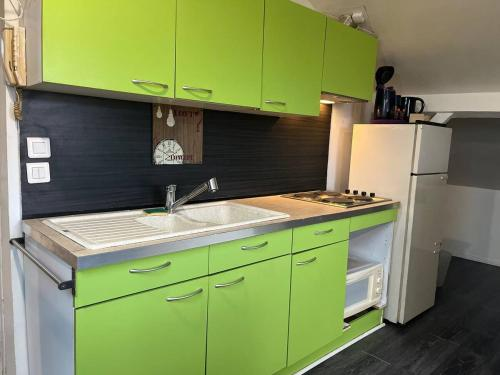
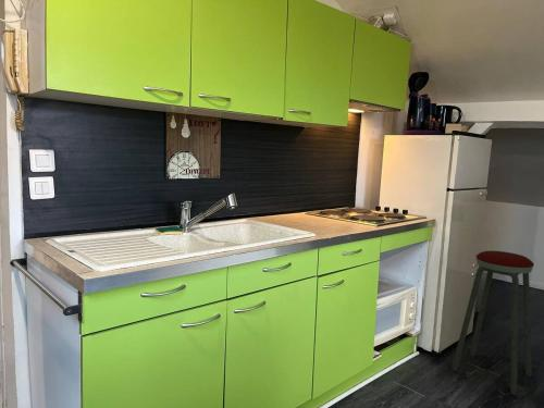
+ music stool (484, 310)
